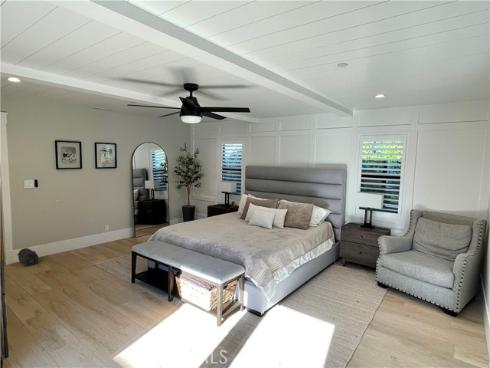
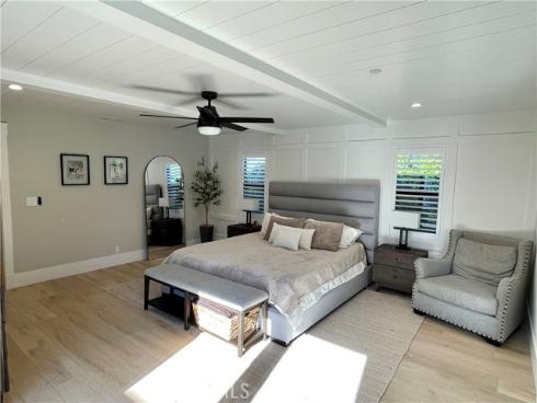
- treasure chest (28, 256)
